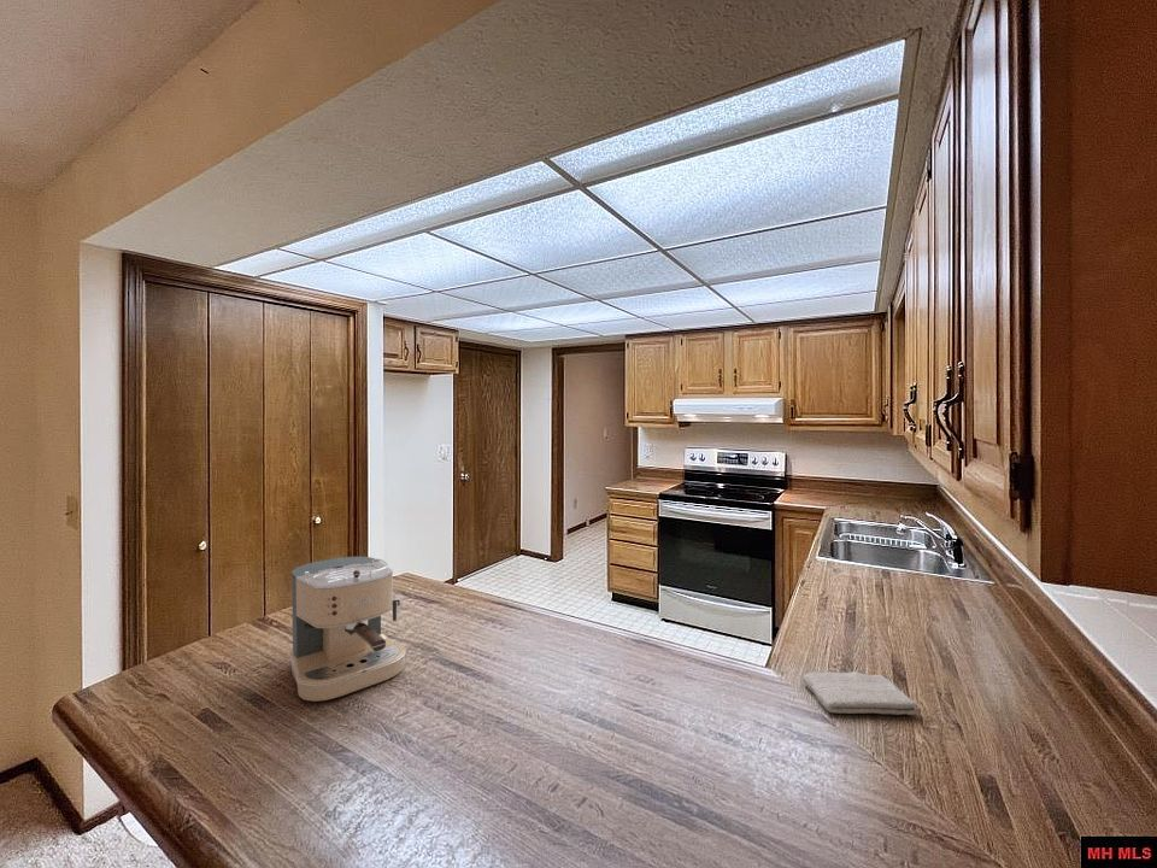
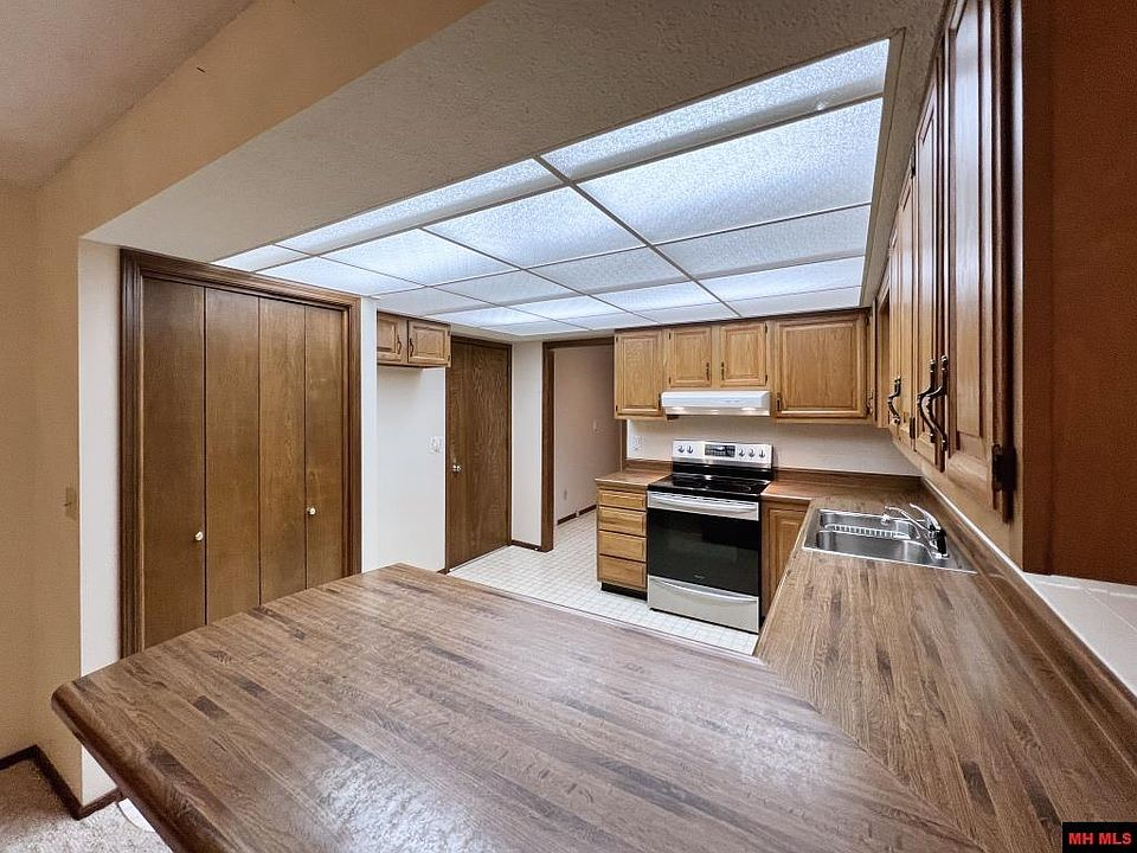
- washcloth (857, 692)
- coffee maker (348, 620)
